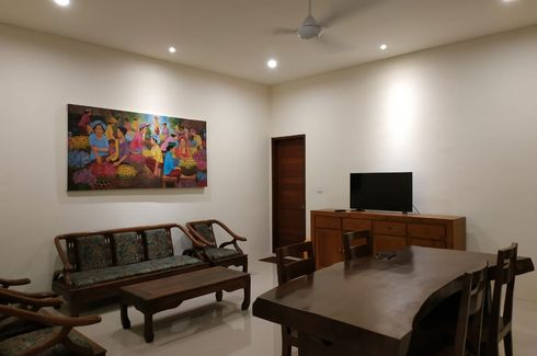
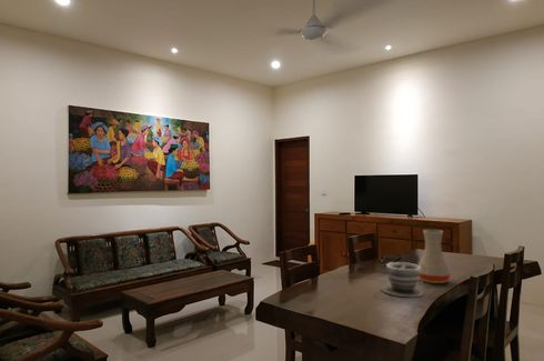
+ vase (433, 255)
+ planter (402, 278)
